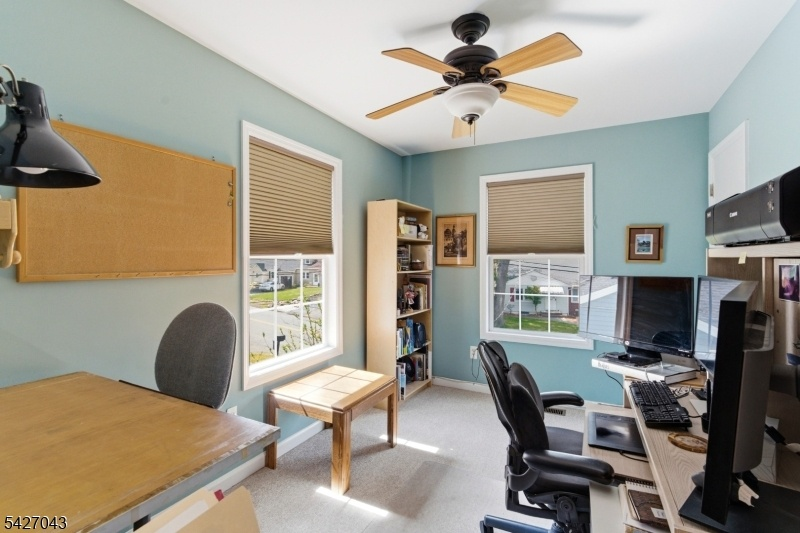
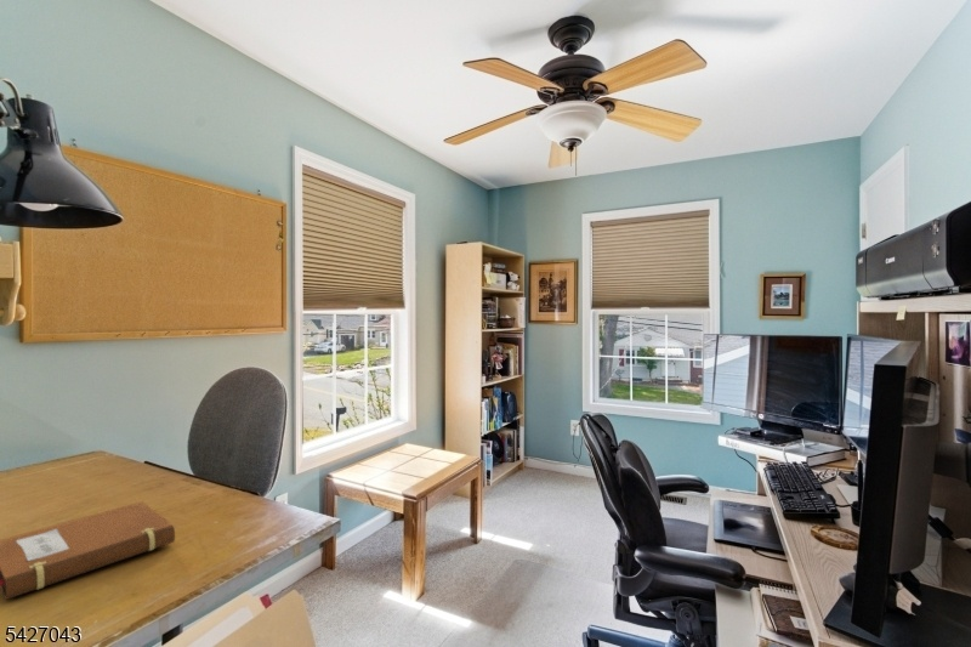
+ notebook (81, 544)
